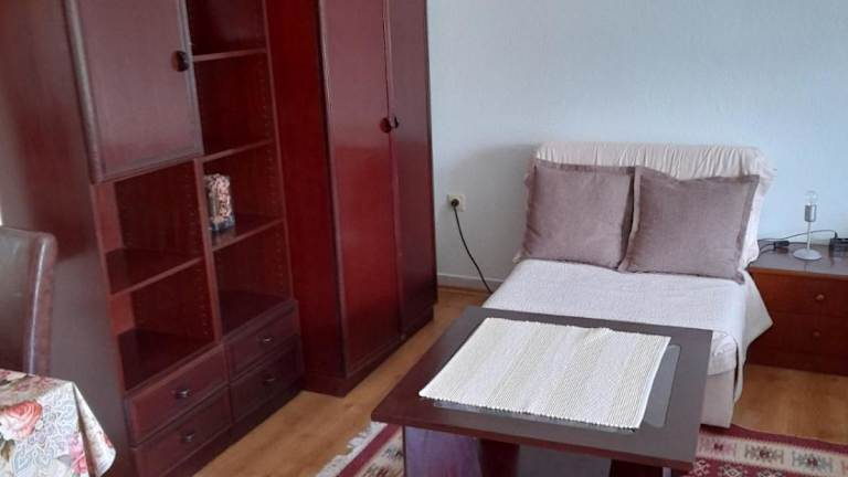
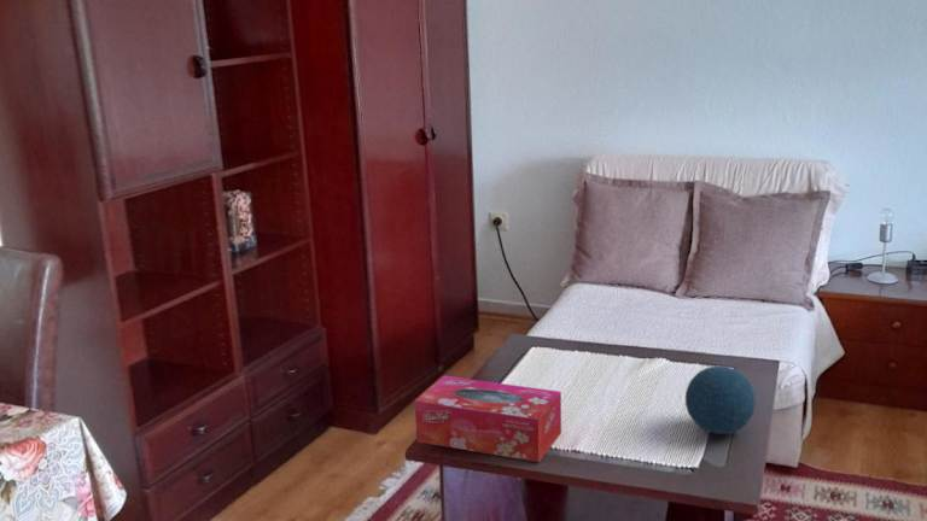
+ decorative orb (719, 399)
+ tissue box (488, 416)
